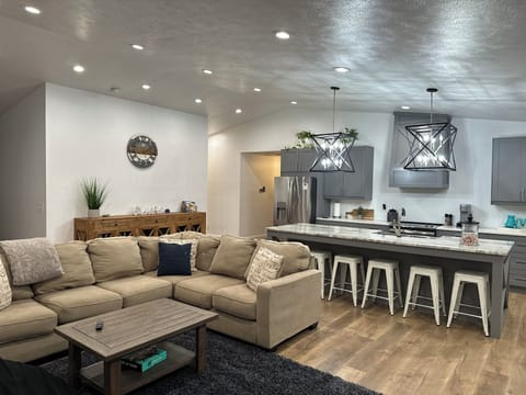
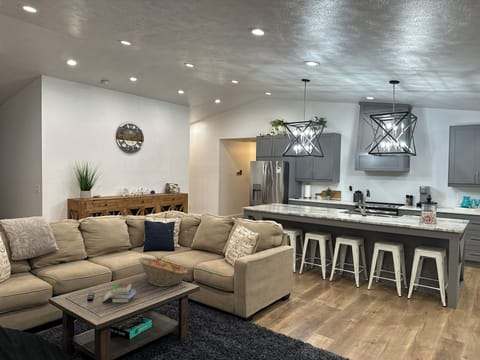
+ book (117, 292)
+ fruit basket (162, 269)
